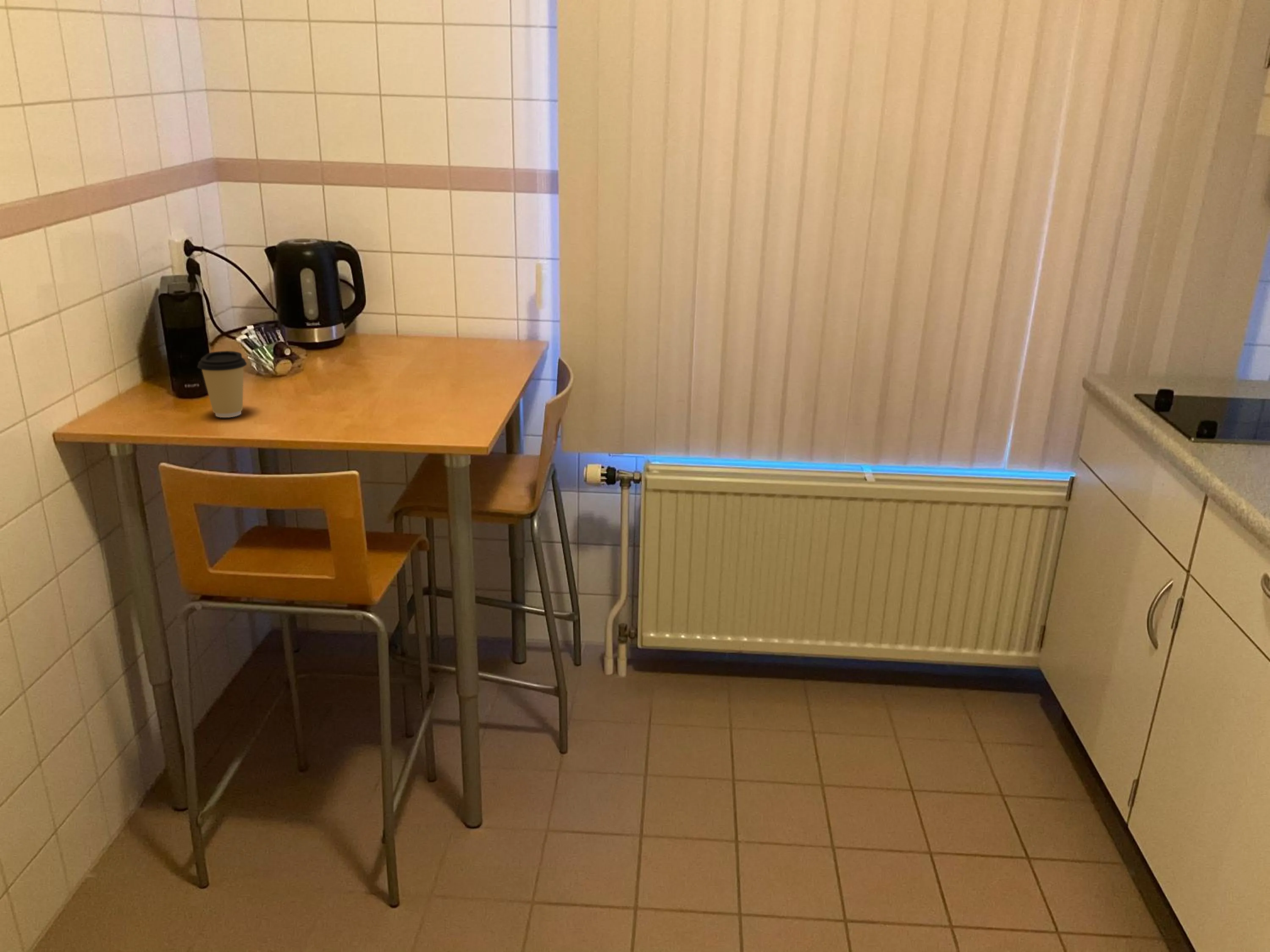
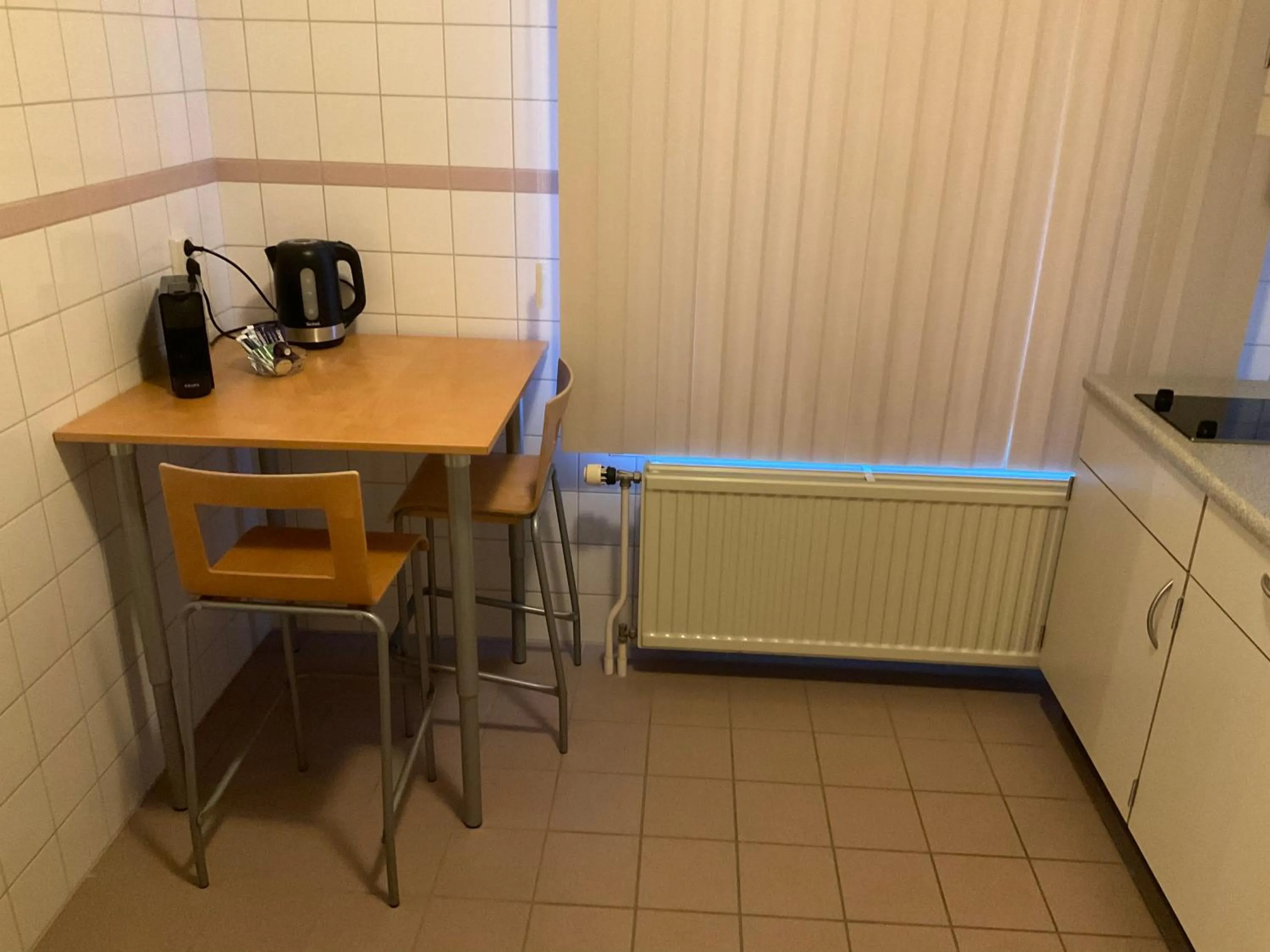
- coffee cup (224, 385)
